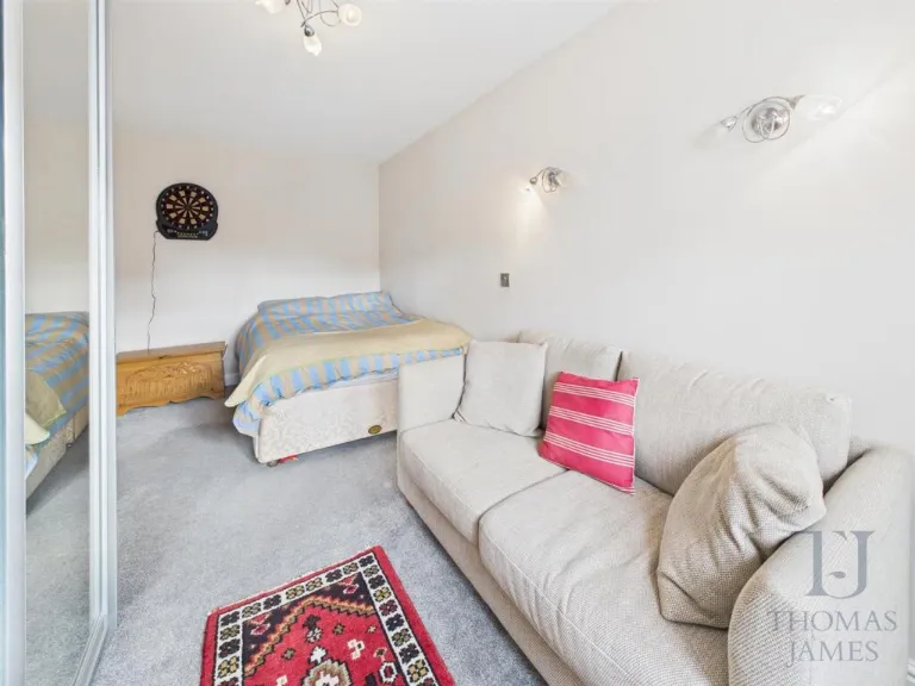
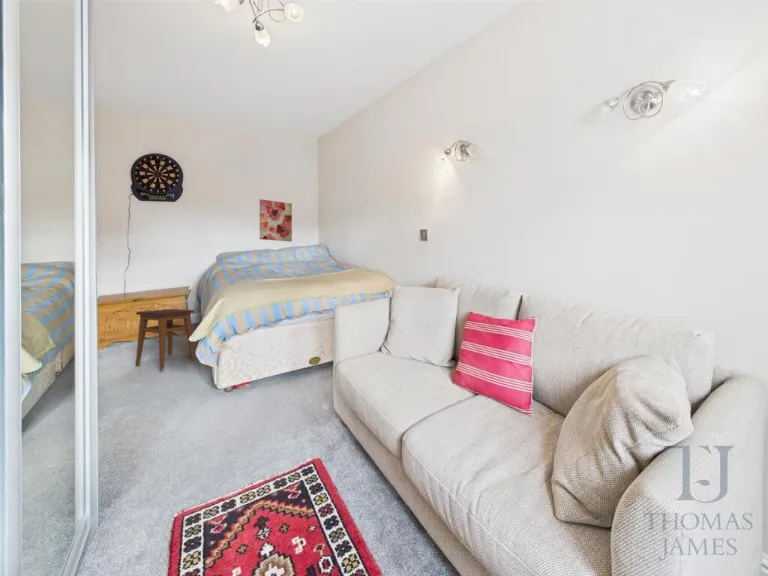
+ wall art (276, 221)
+ stool (165, 337)
